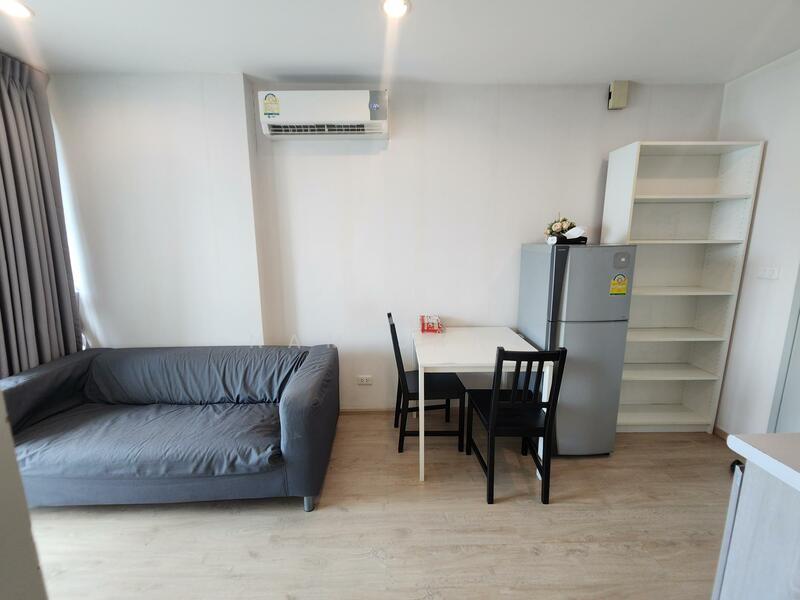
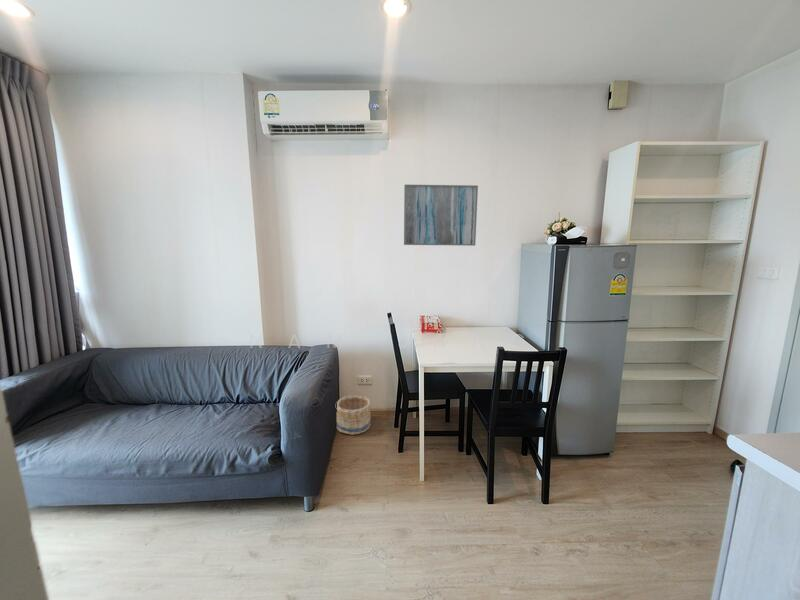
+ wall art (440, 215)
+ basket (353, 414)
